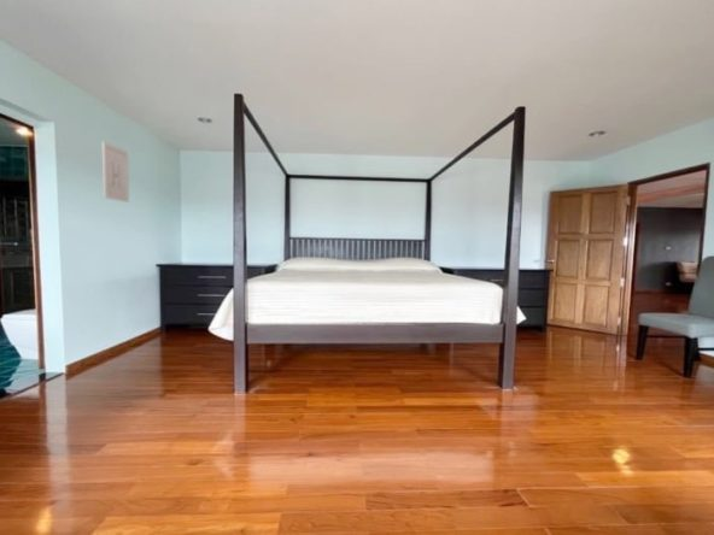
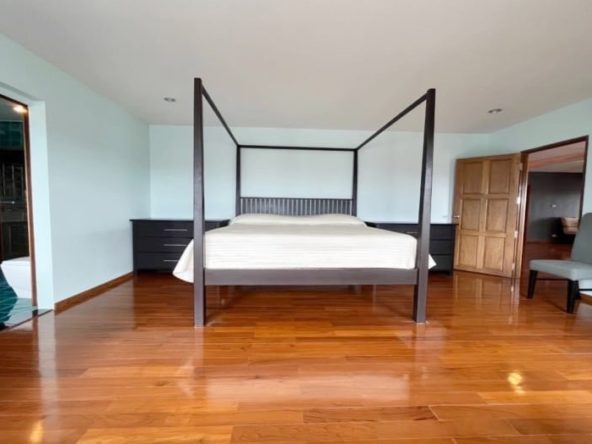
- wall art (116, 174)
